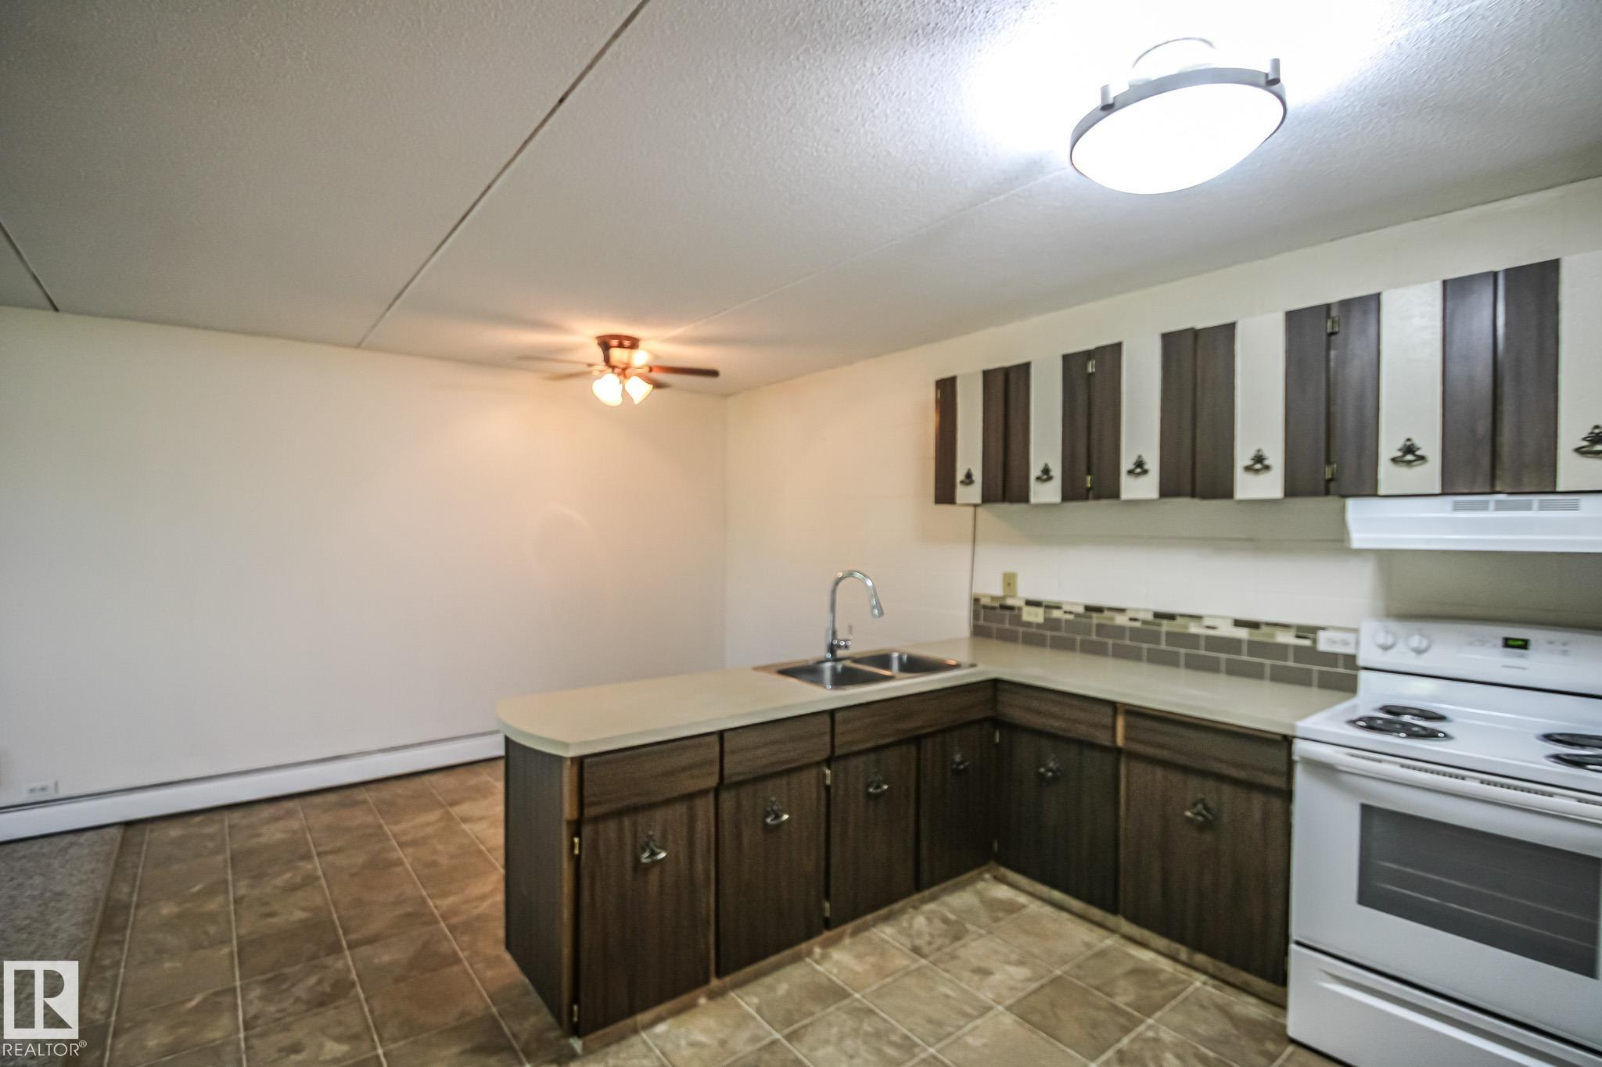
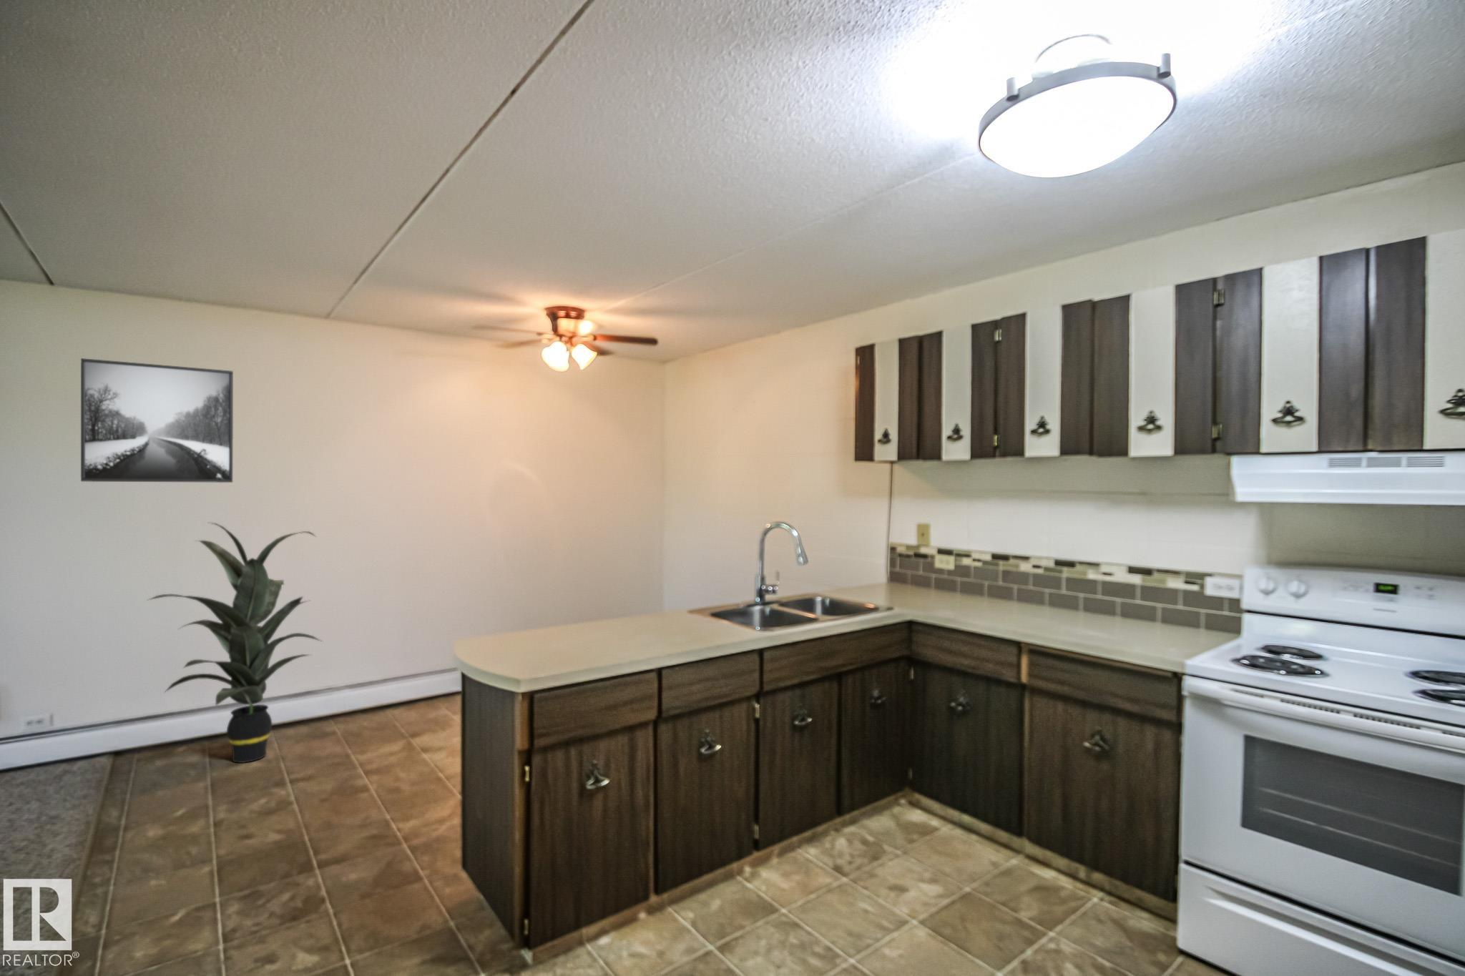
+ indoor plant (240, 639)
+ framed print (160, 424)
